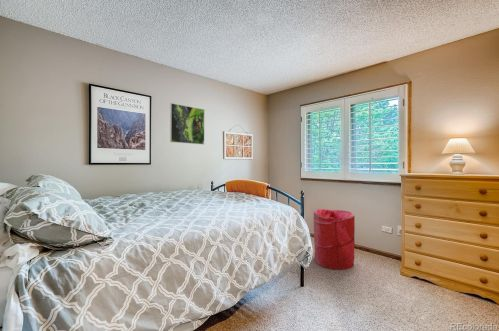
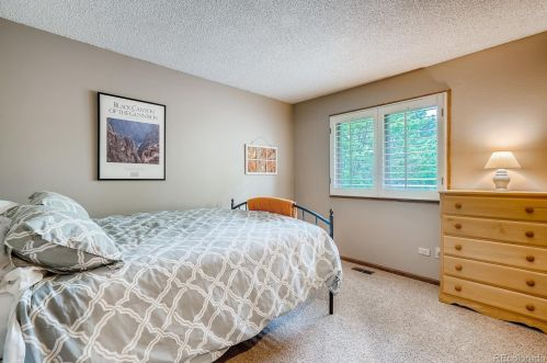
- laundry hamper (333, 236)
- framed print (188, 124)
